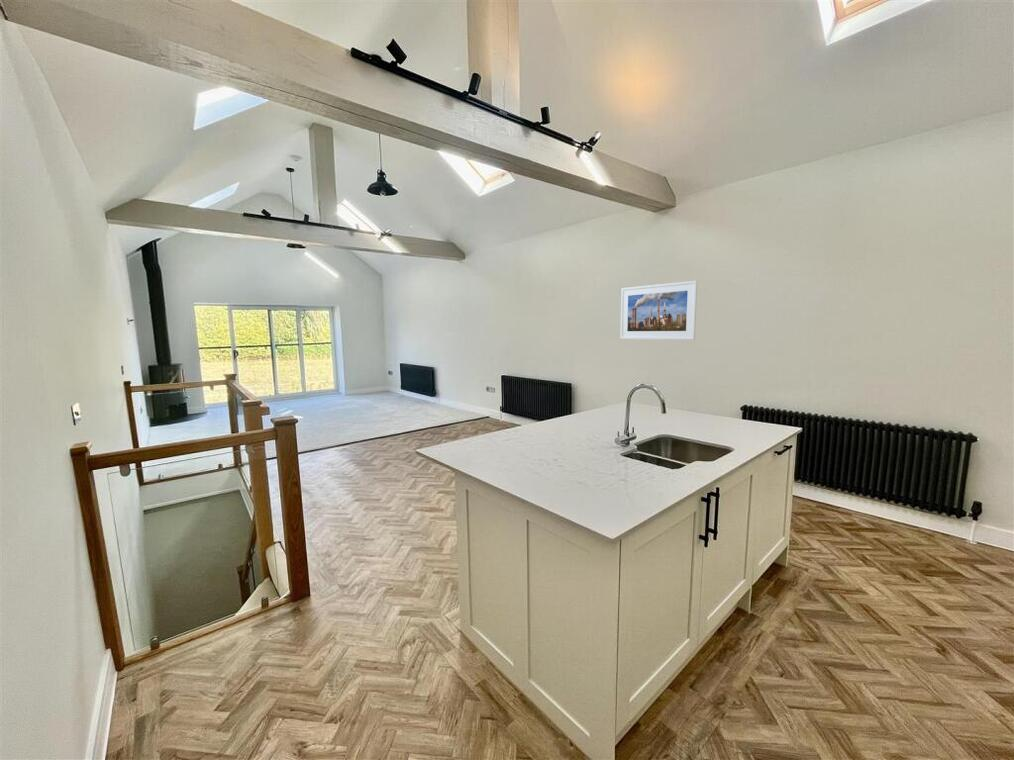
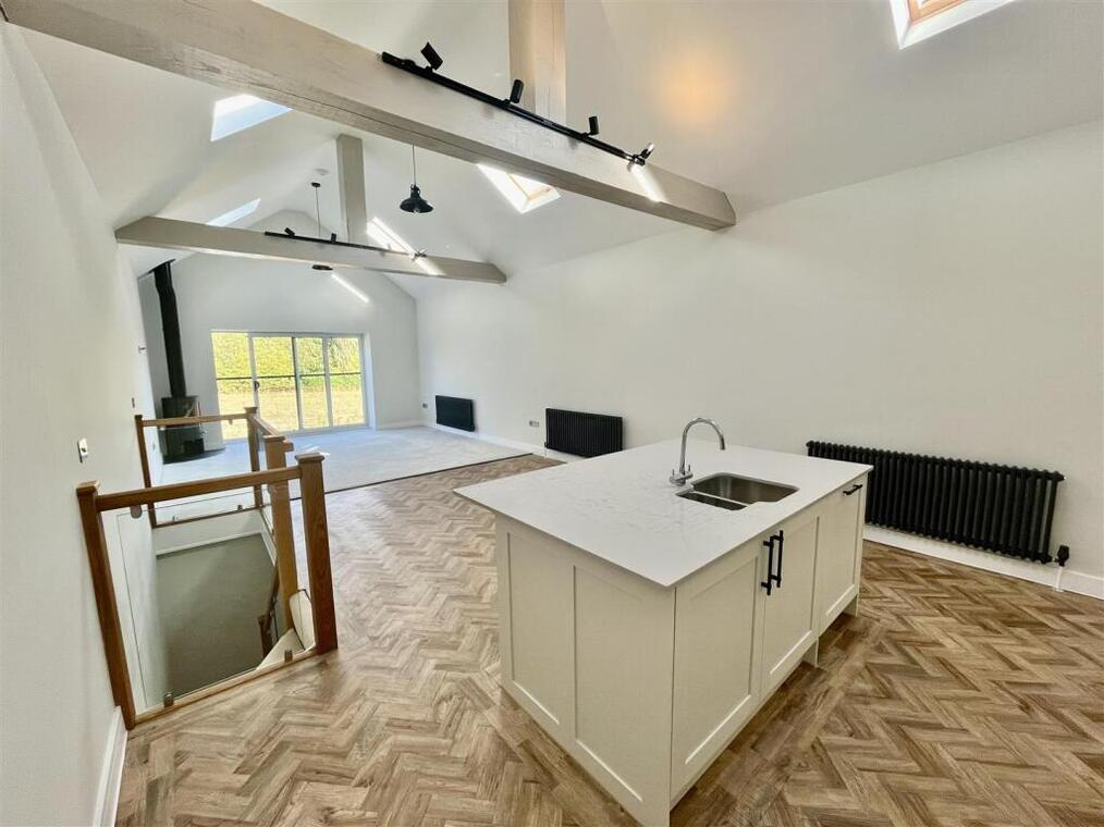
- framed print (655, 312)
